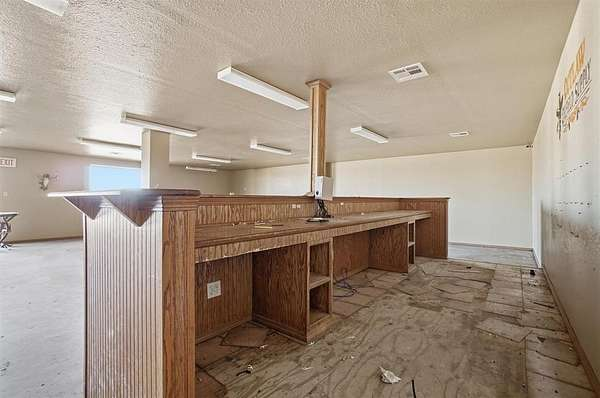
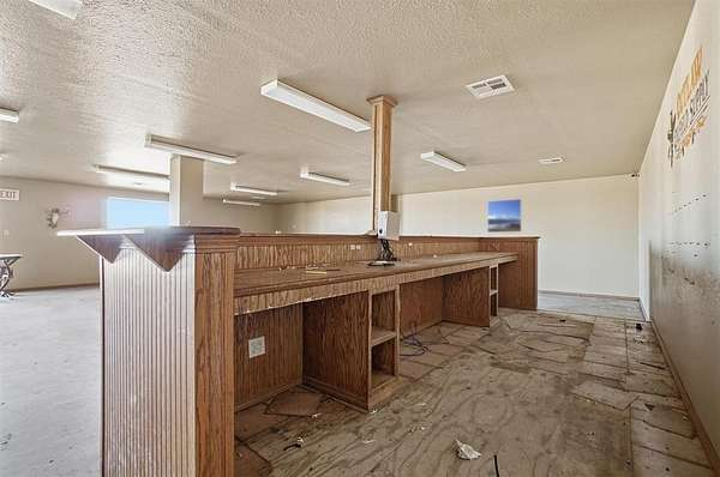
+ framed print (504, 216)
